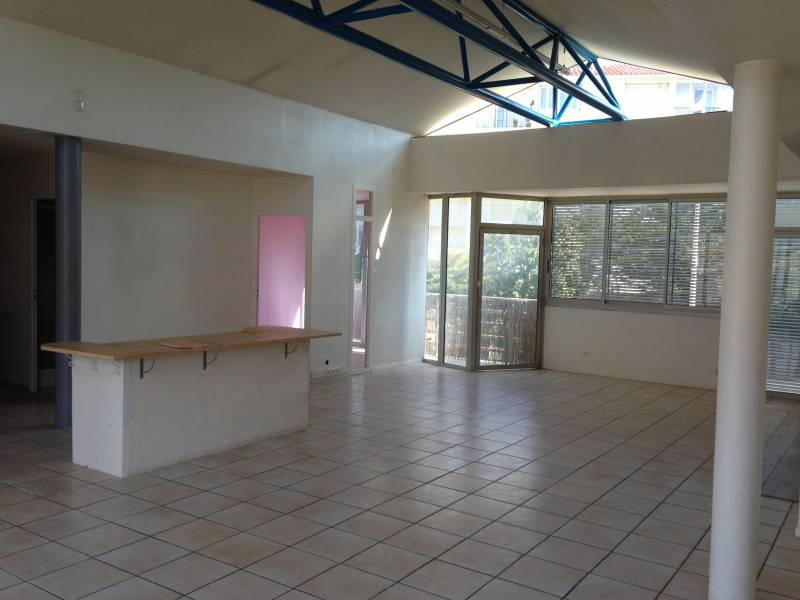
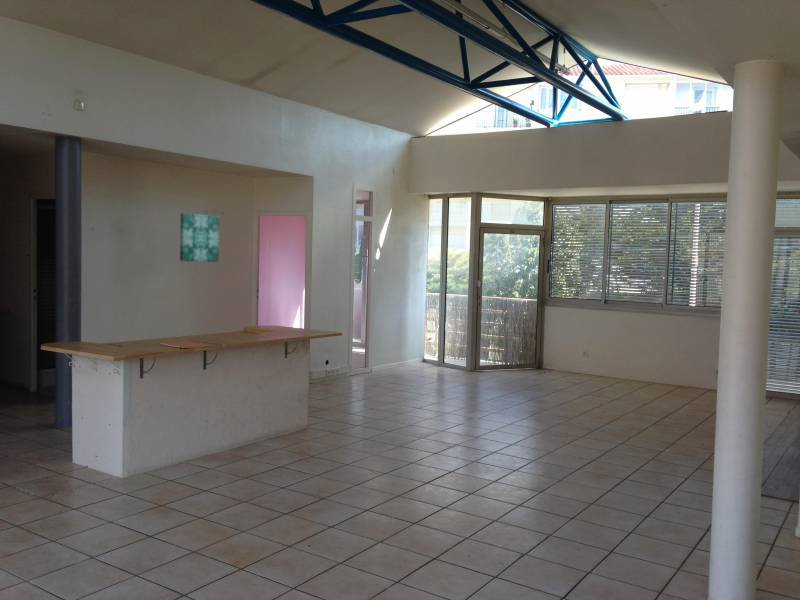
+ wall art (200, 238)
